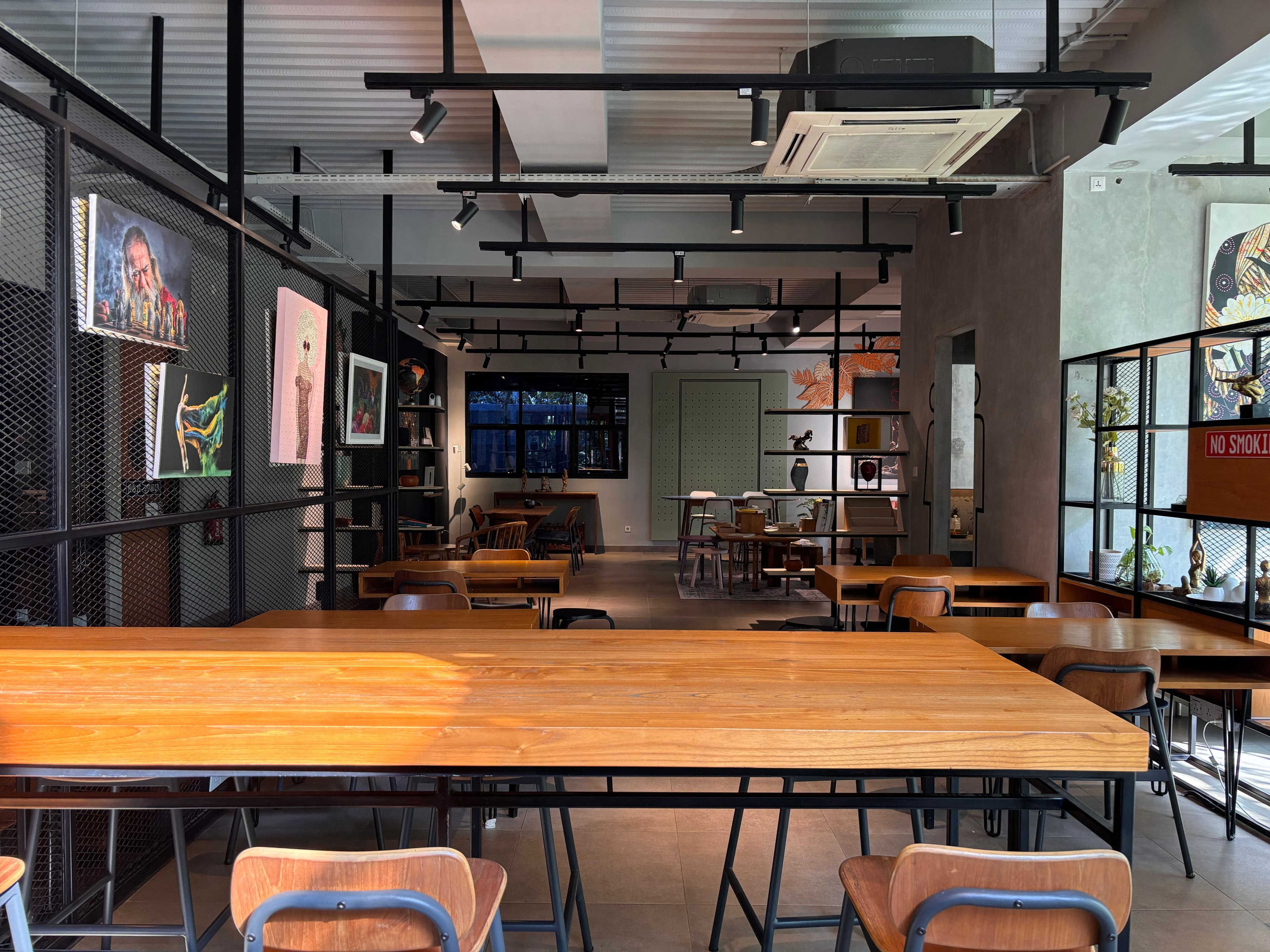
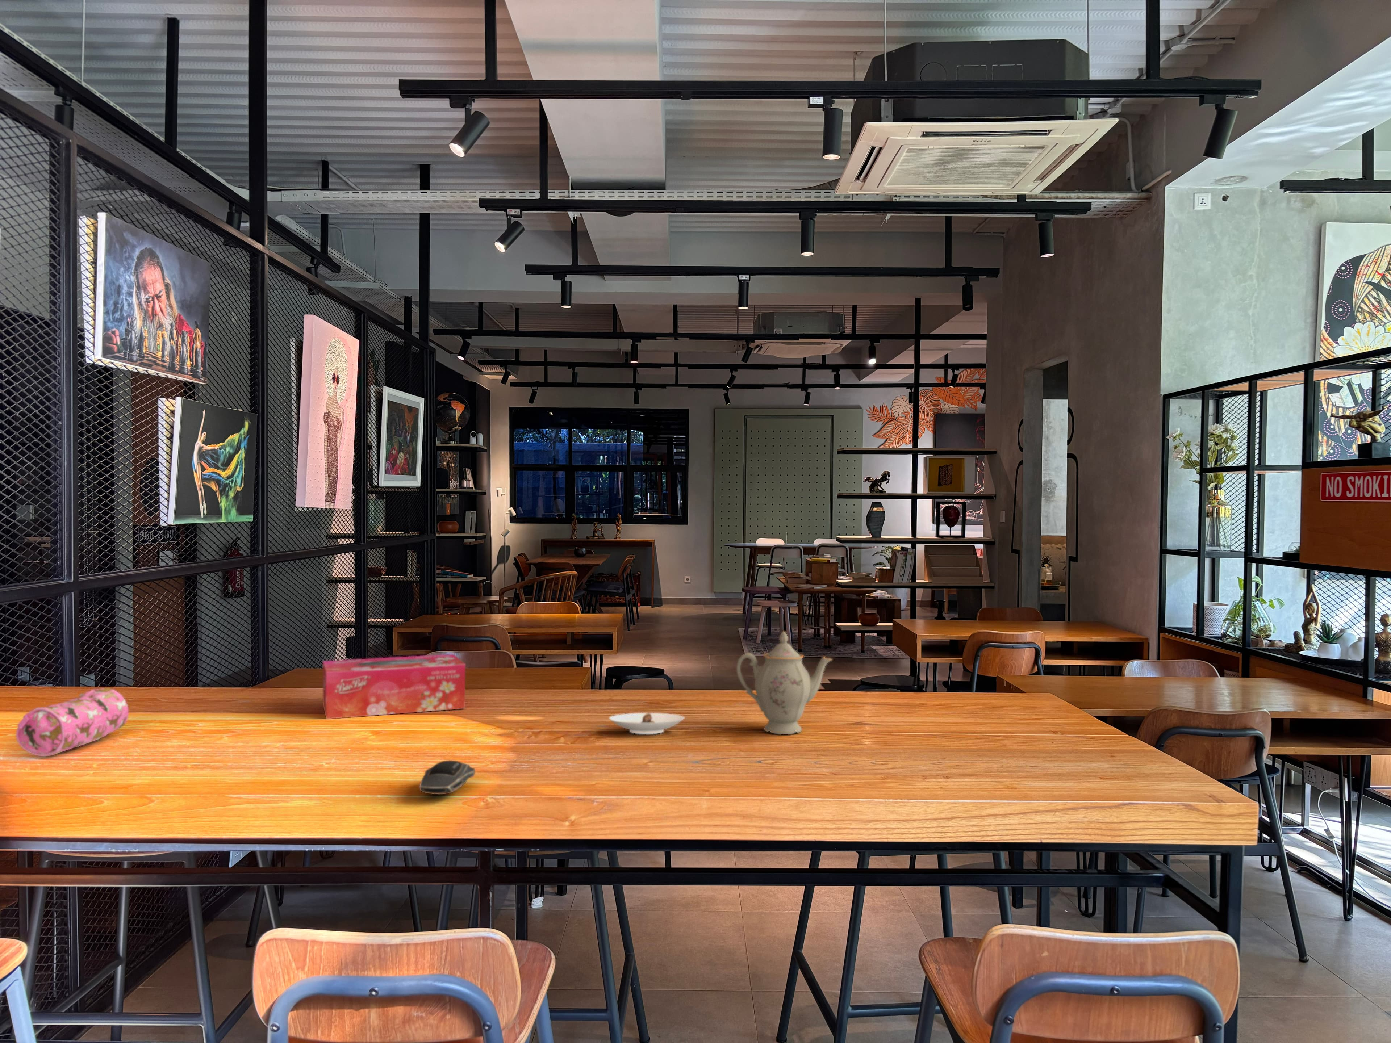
+ saucer (646, 723)
+ chinaware (783, 680)
+ tissue box (393, 685)
+ computer mouse (446, 777)
+ pencil case (74, 721)
